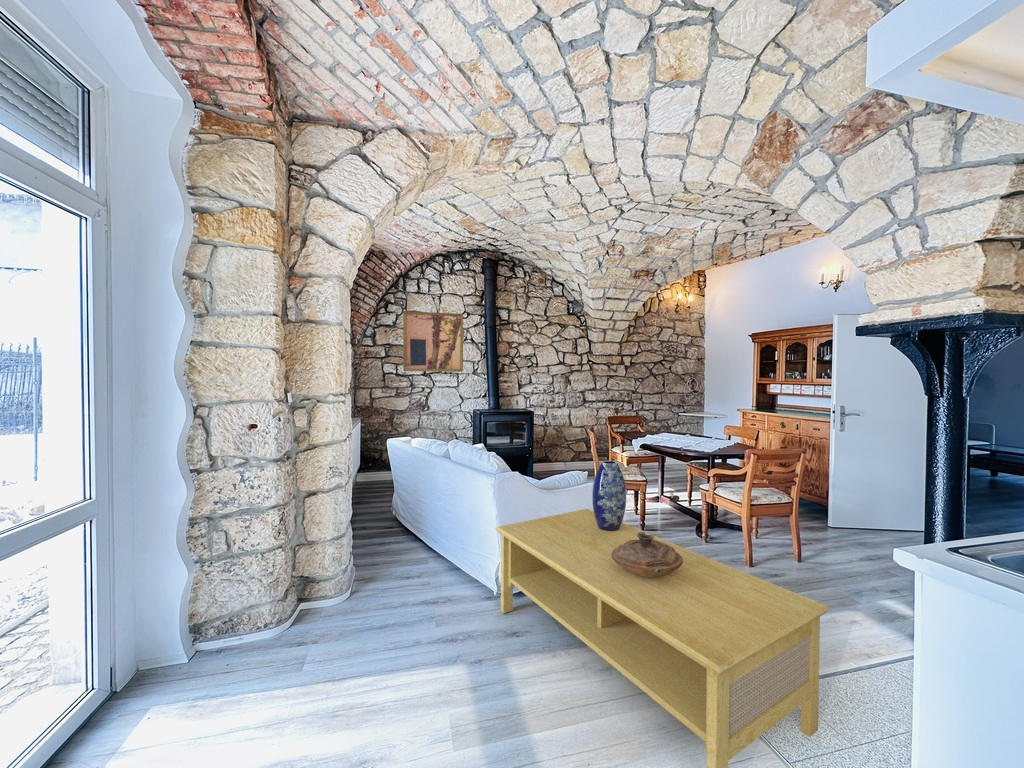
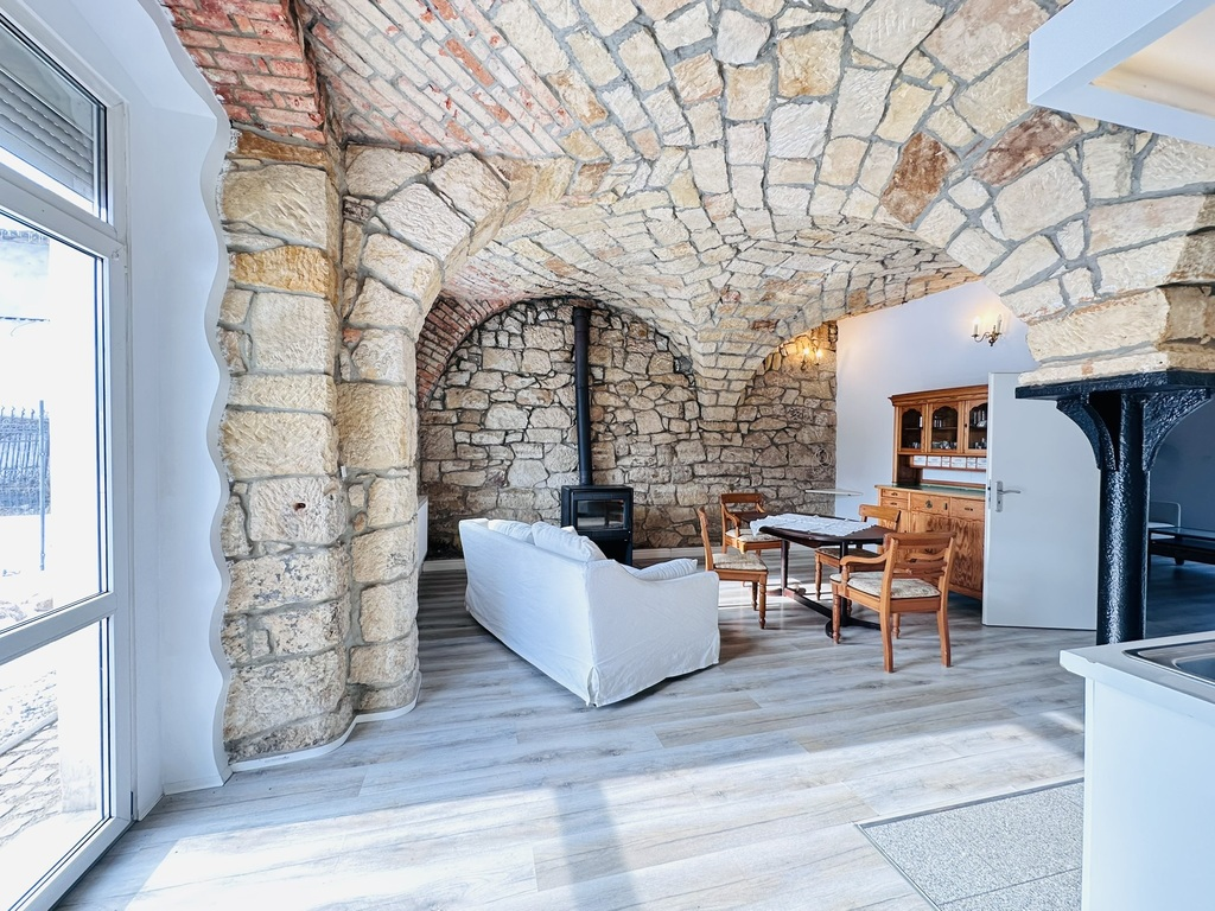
- decorative bowl (646, 552)
- coffee table (627, 608)
- wall art (433, 342)
- vase (609, 494)
